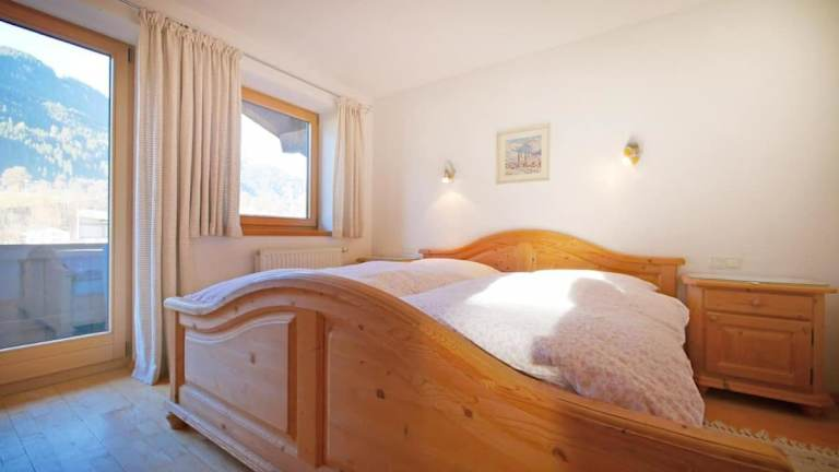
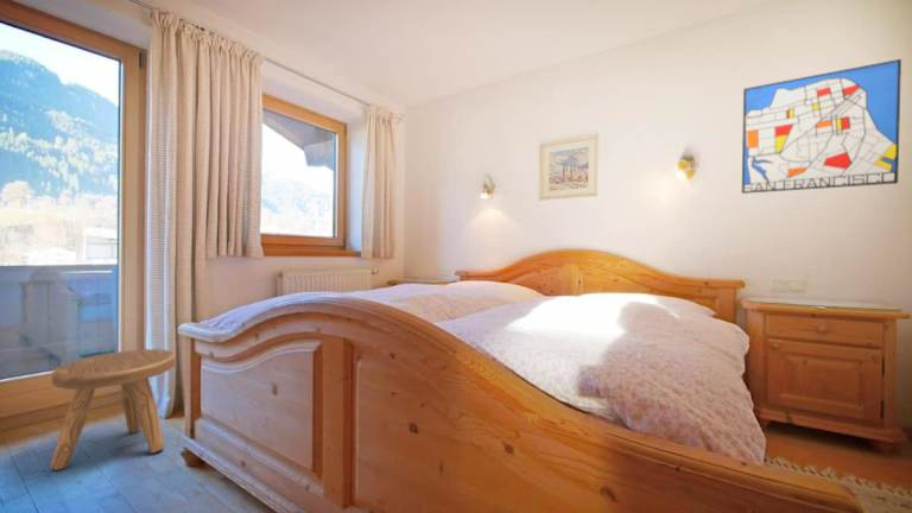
+ wall art (813, 132)
+ stool (122, 403)
